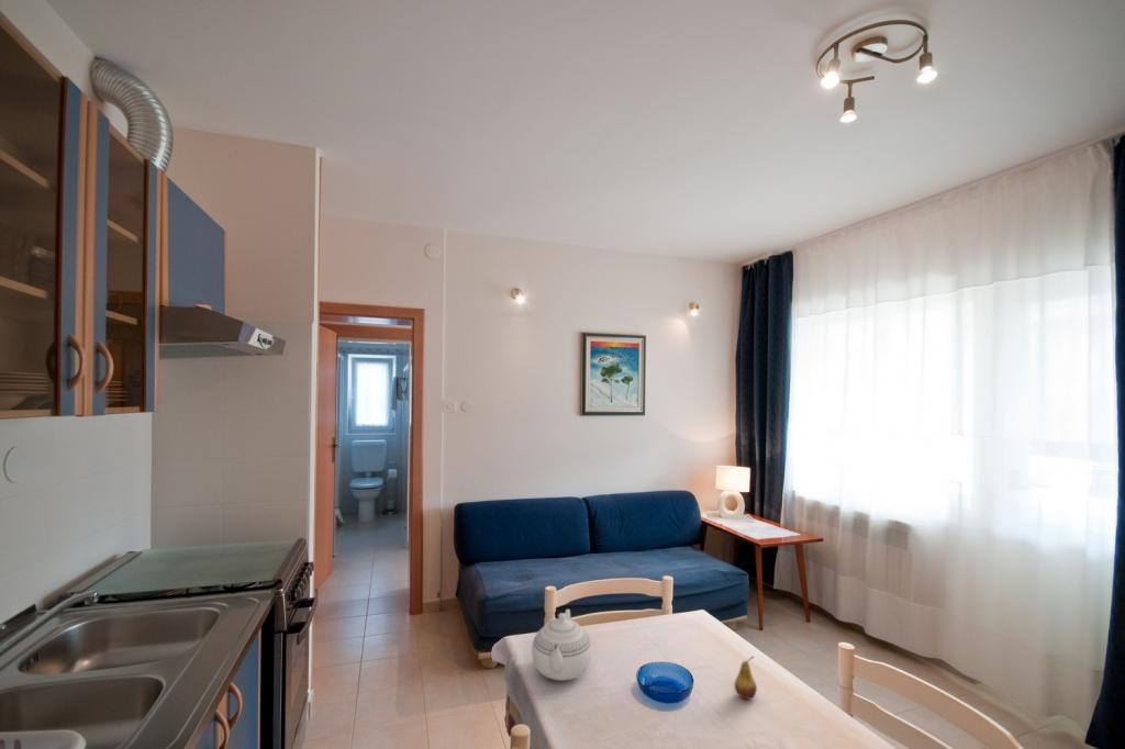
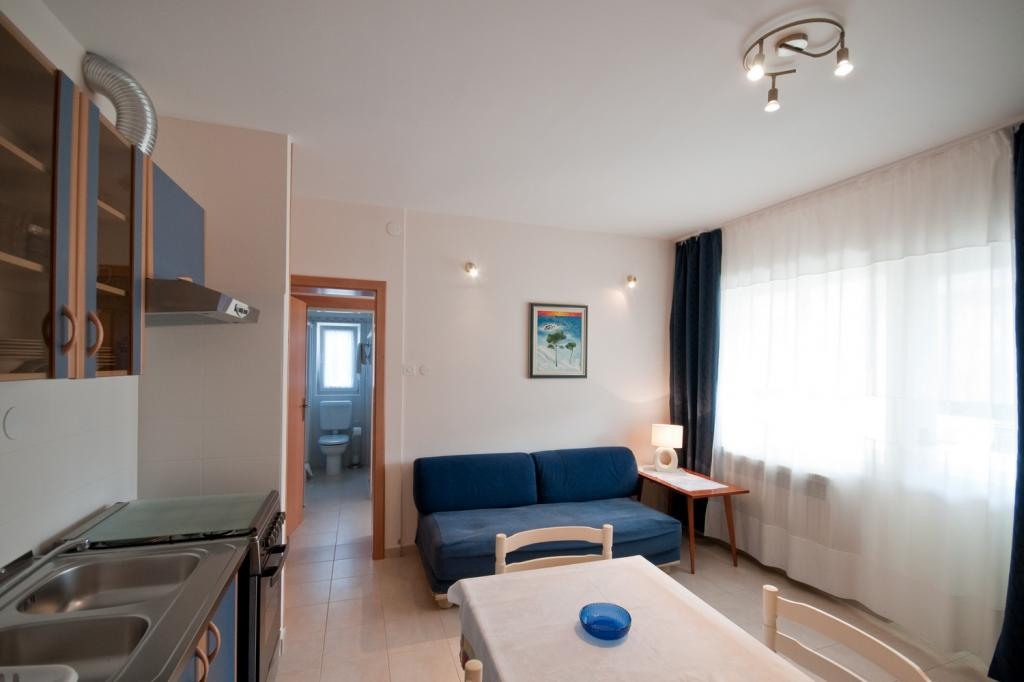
- fruit (745, 673)
- teapot (561, 642)
